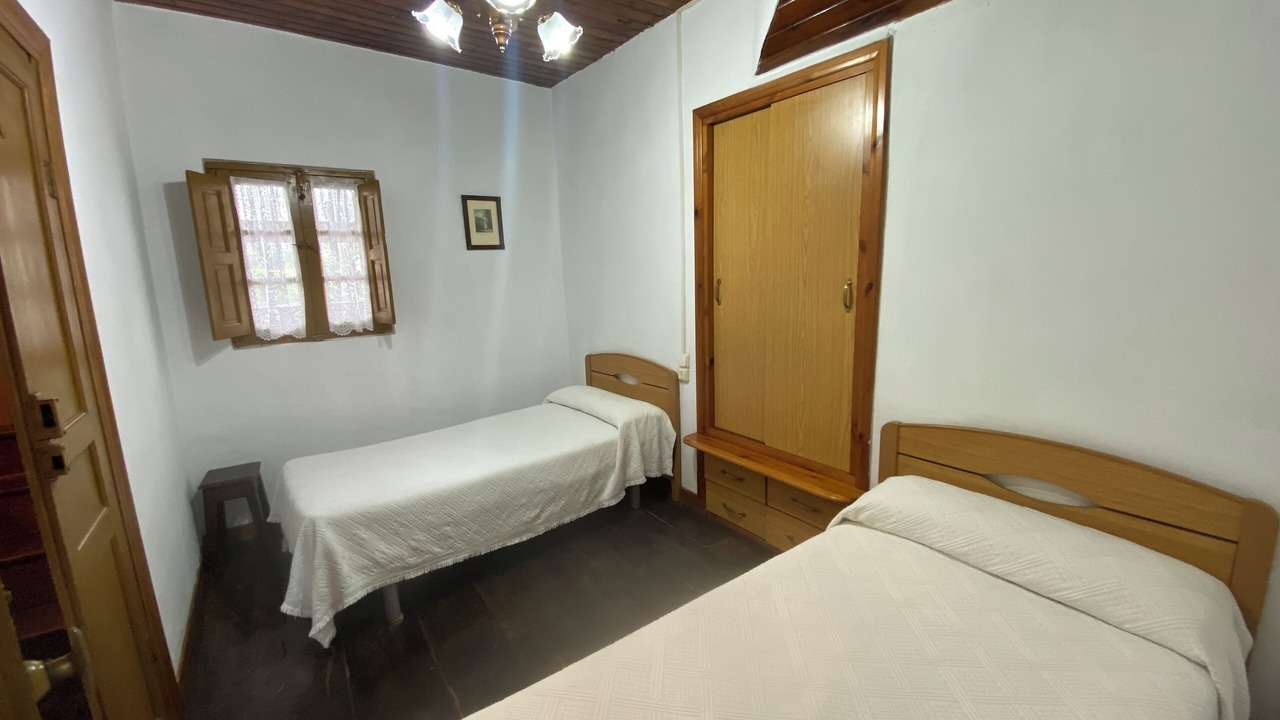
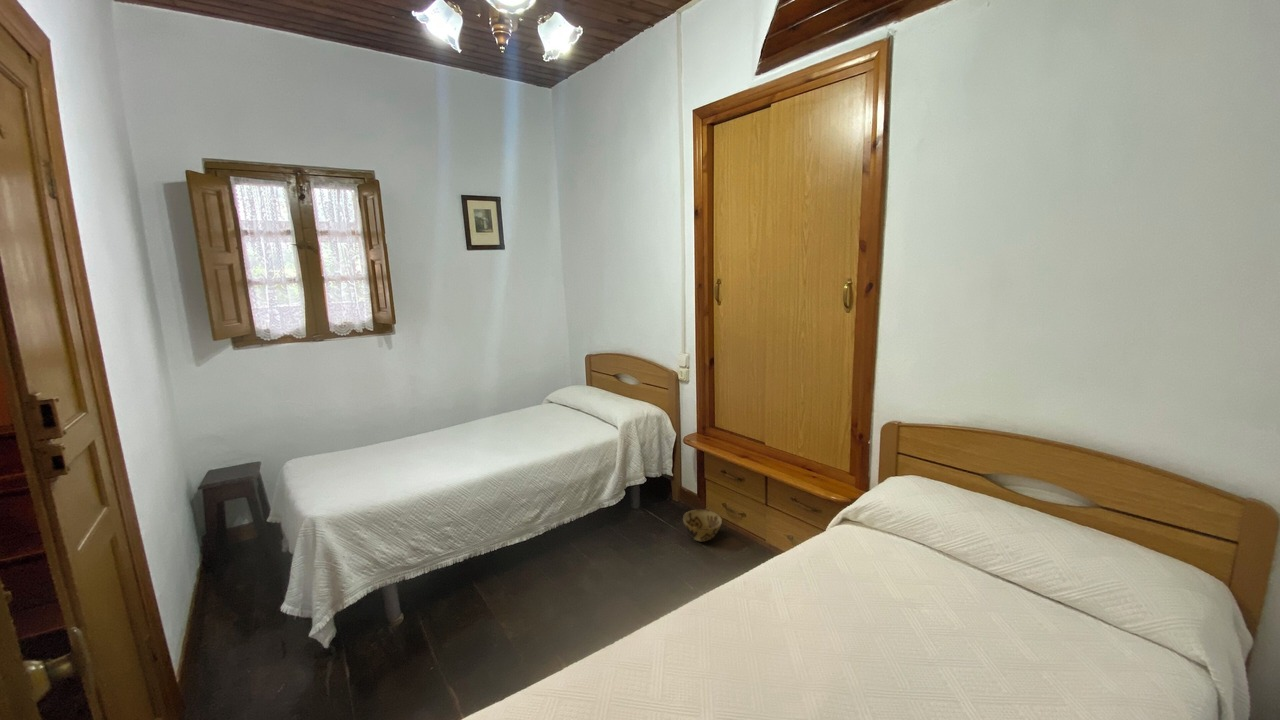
+ woven basket (702, 528)
